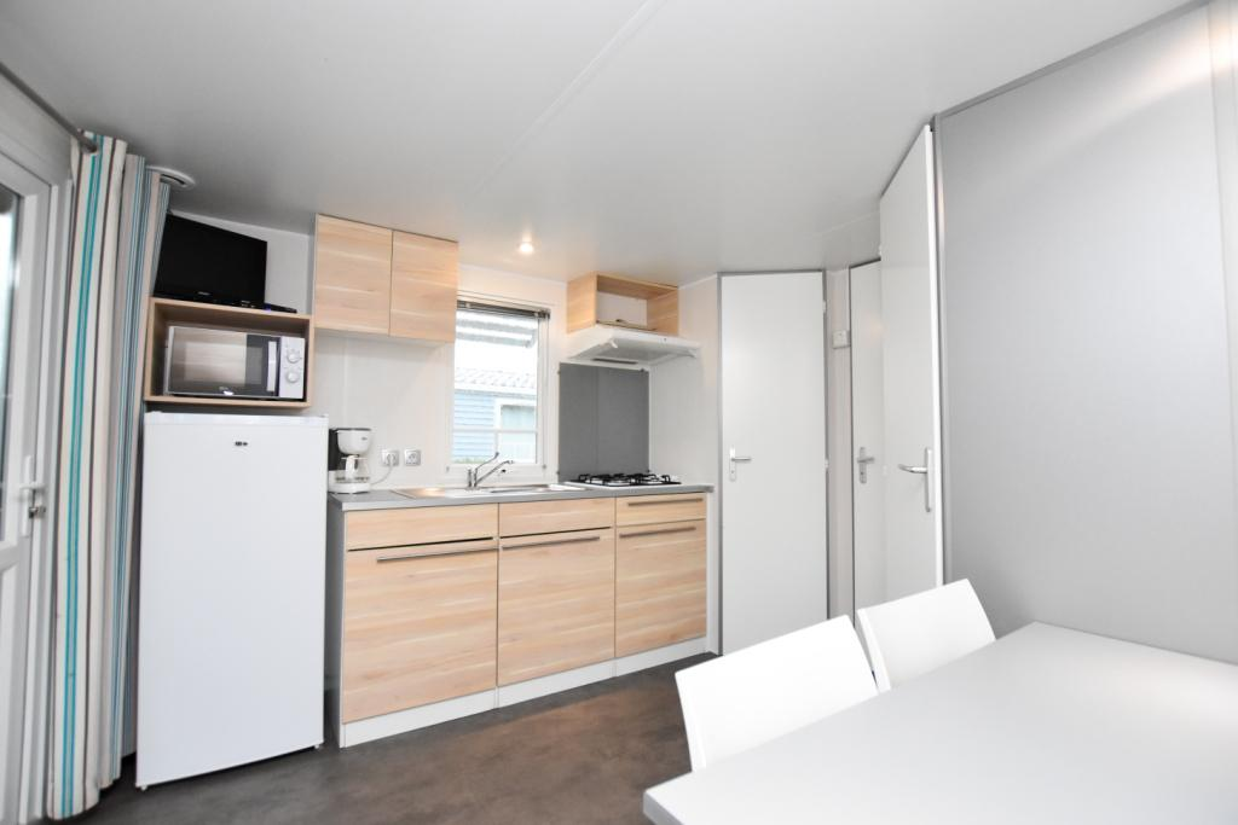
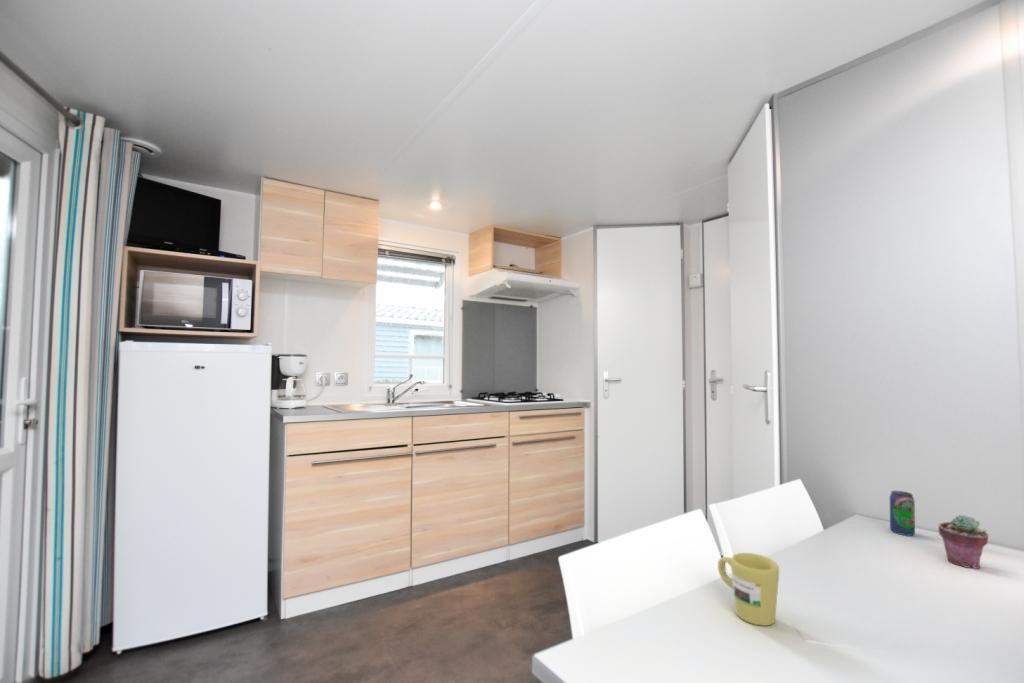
+ mug (745, 583)
+ beverage can (902, 512)
+ potted succulent (963, 538)
